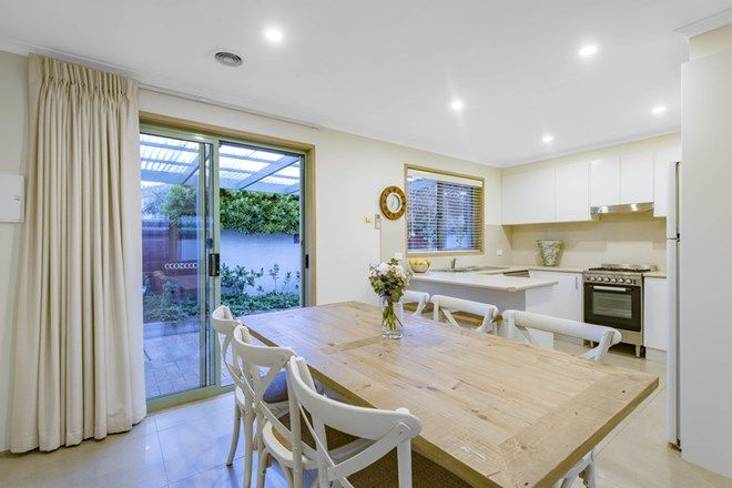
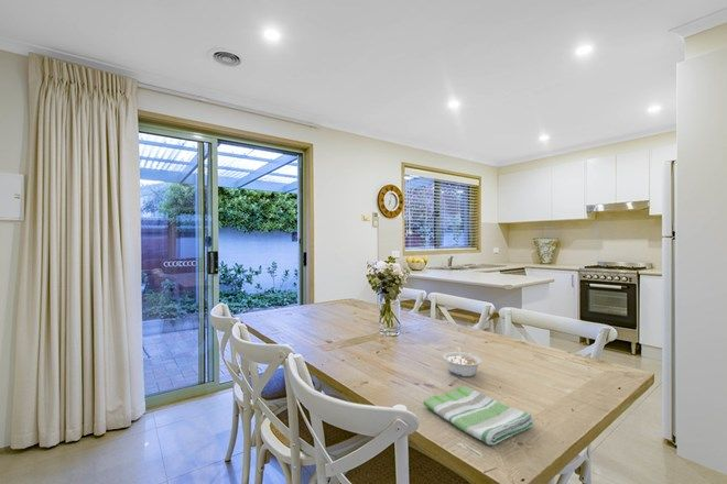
+ dish towel (475, 409)
+ legume (460, 363)
